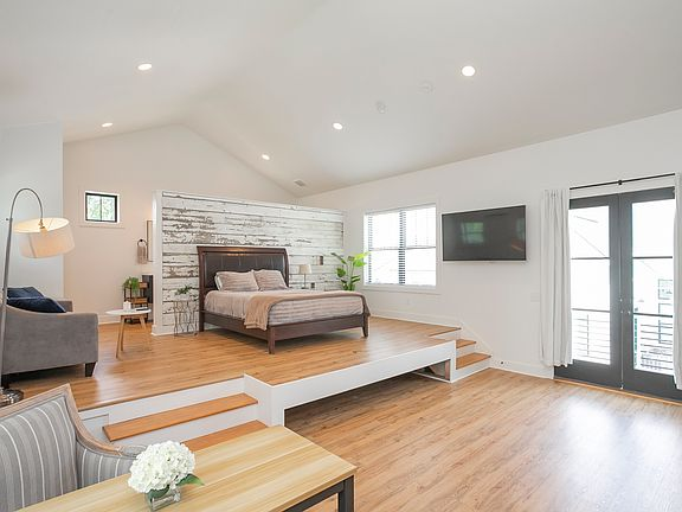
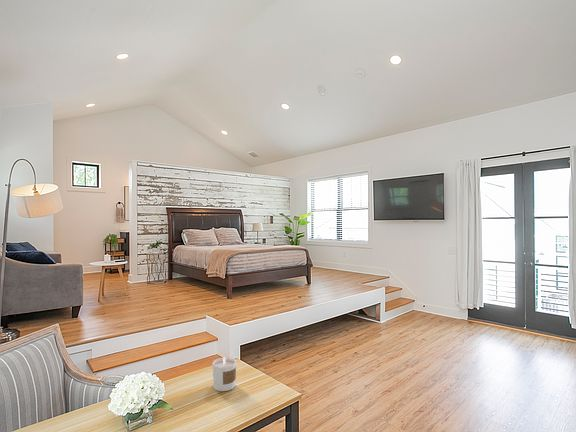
+ candle (224, 371)
